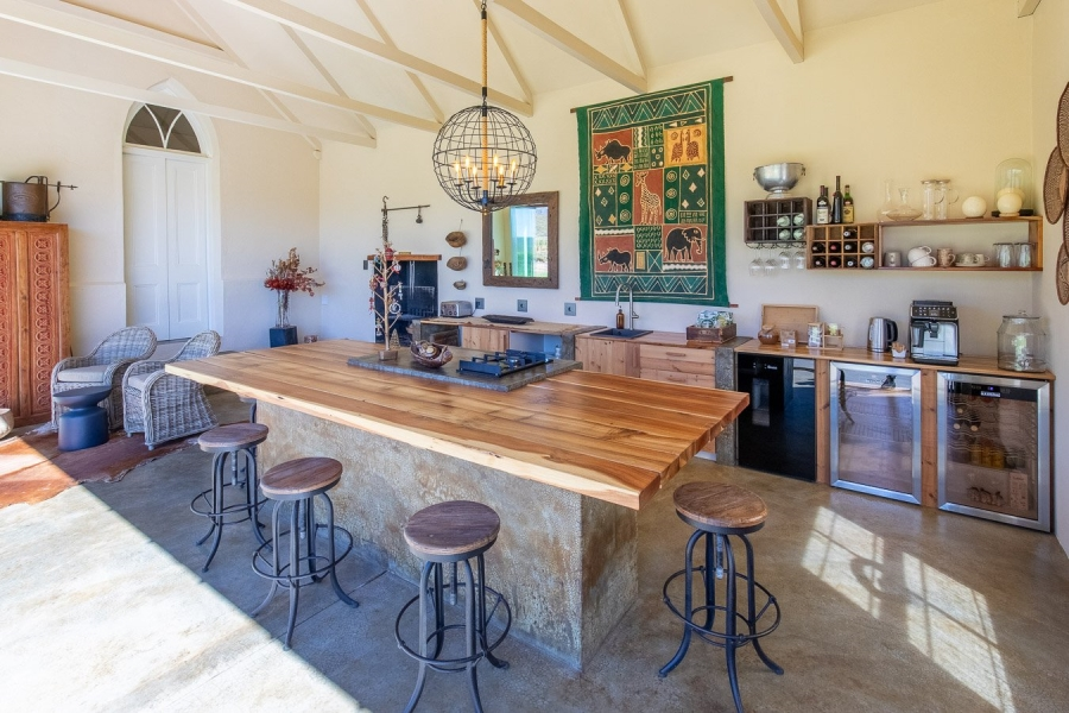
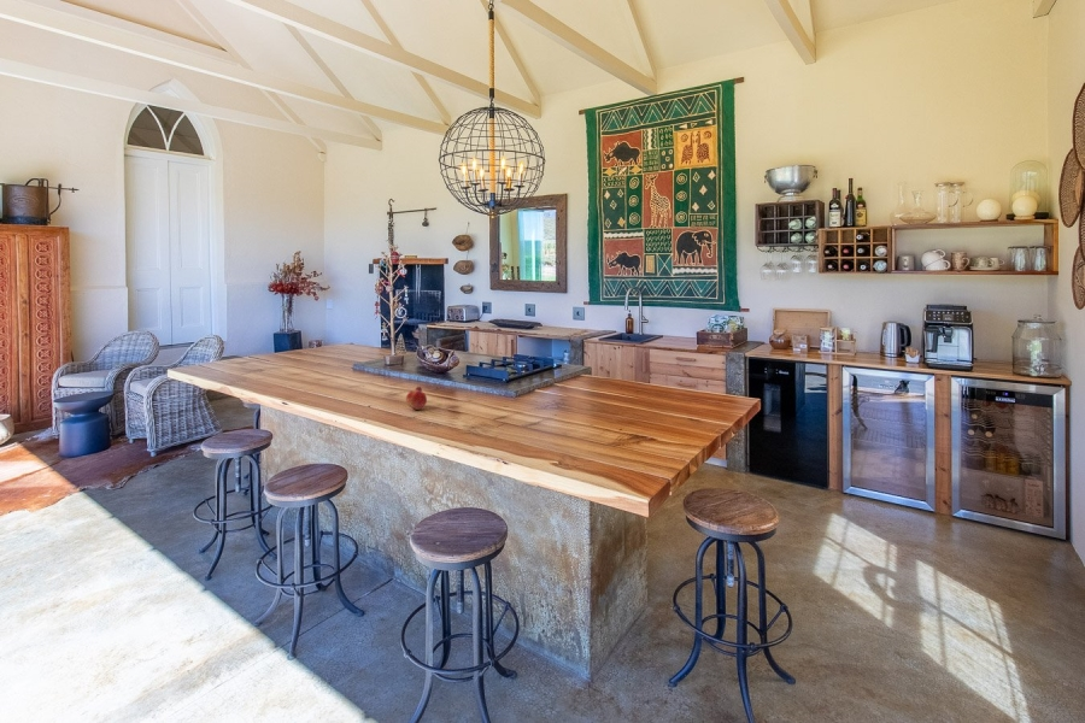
+ fruit (416, 398)
